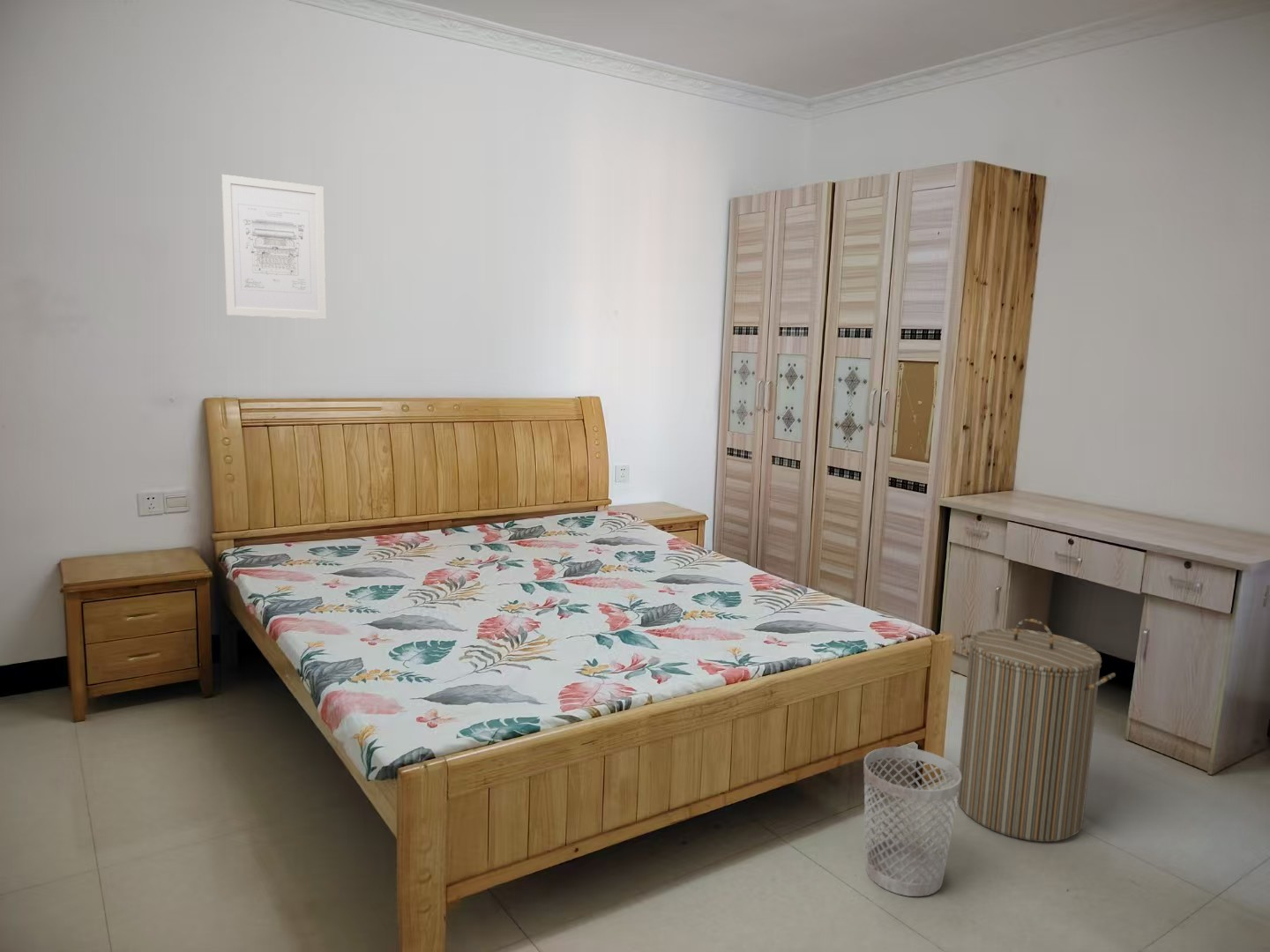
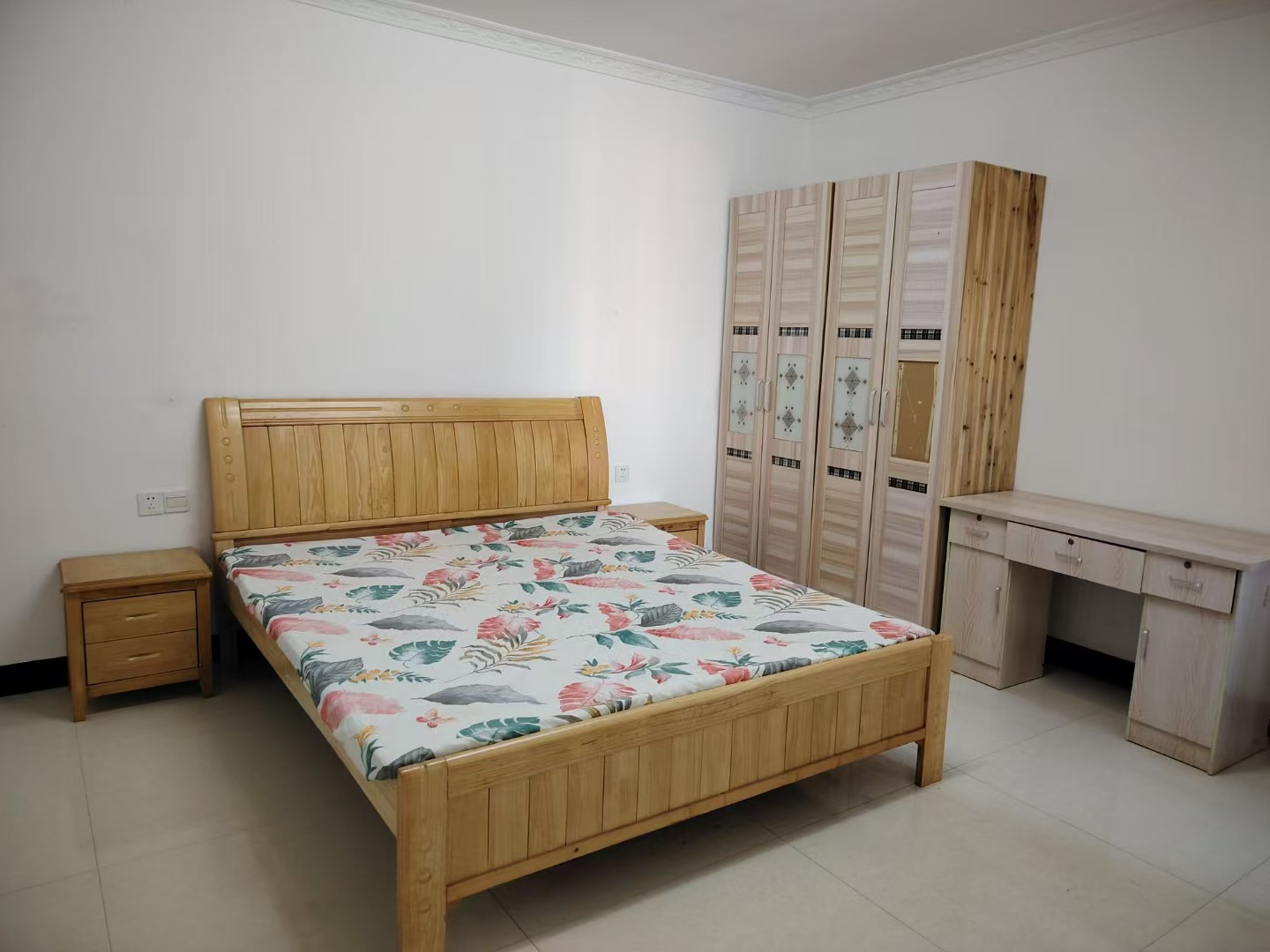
- wastebasket (907, 822)
- wall art (275, 249)
- laundry hamper (1027, 717)
